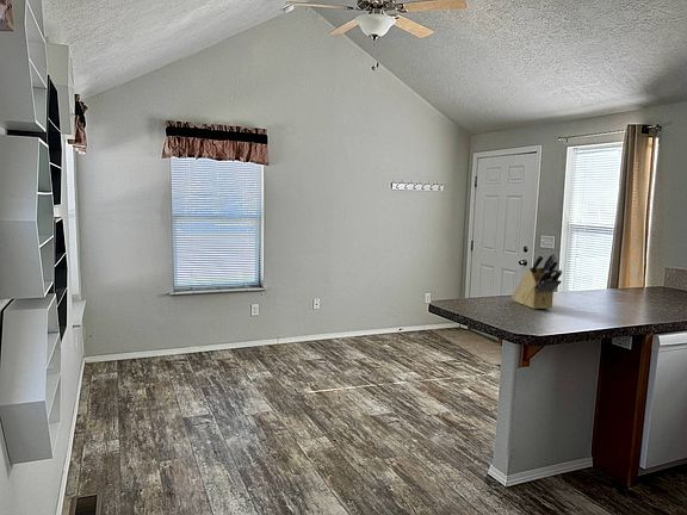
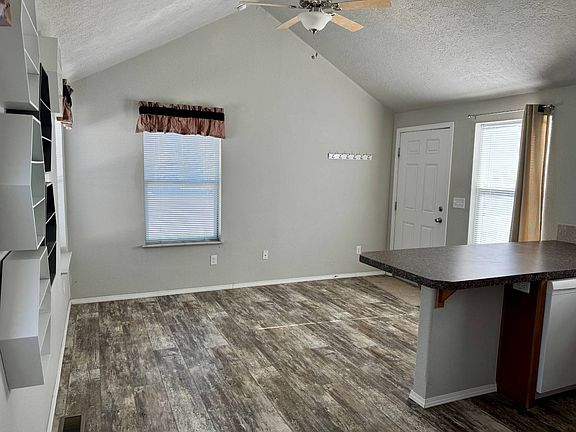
- knife block (537, 279)
